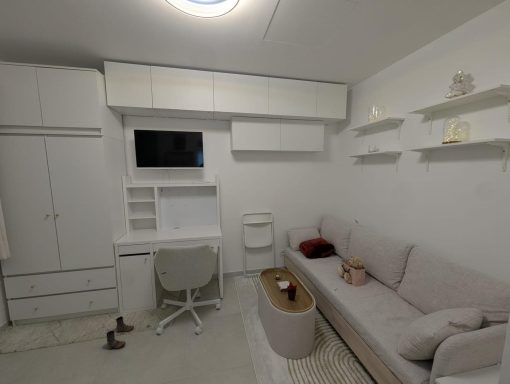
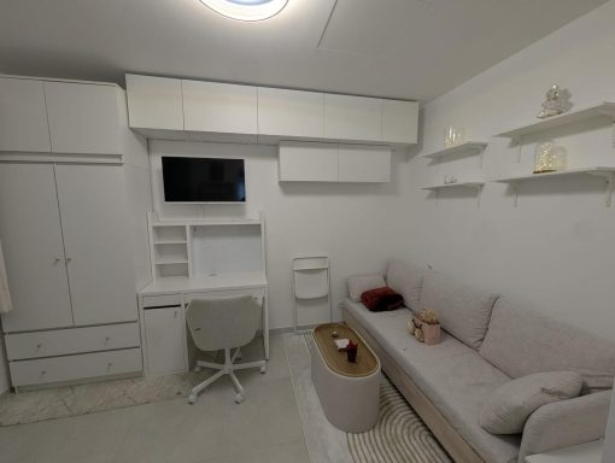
- boots (120, 331)
